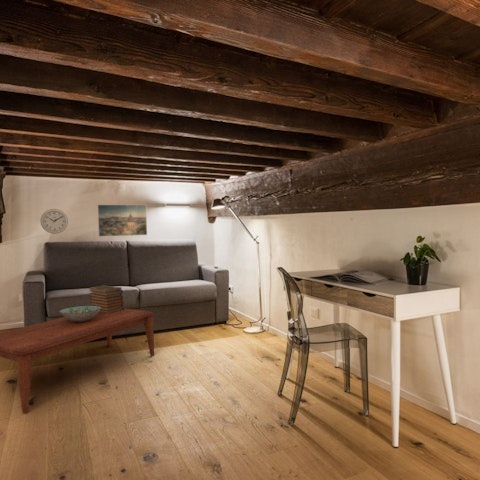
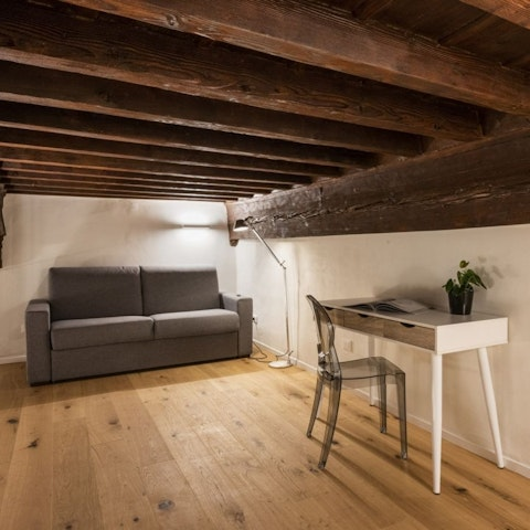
- decorative bowl (80, 314)
- book stack (106, 298)
- coffee table (73, 346)
- wall clock (54, 221)
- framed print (122, 220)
